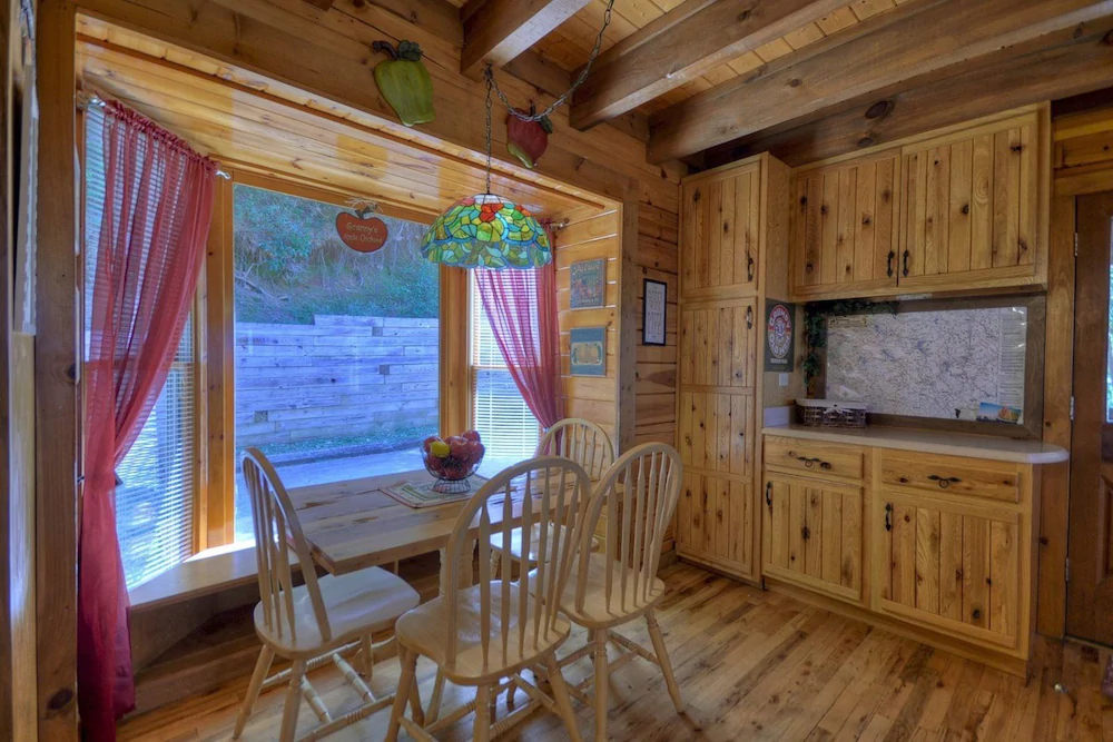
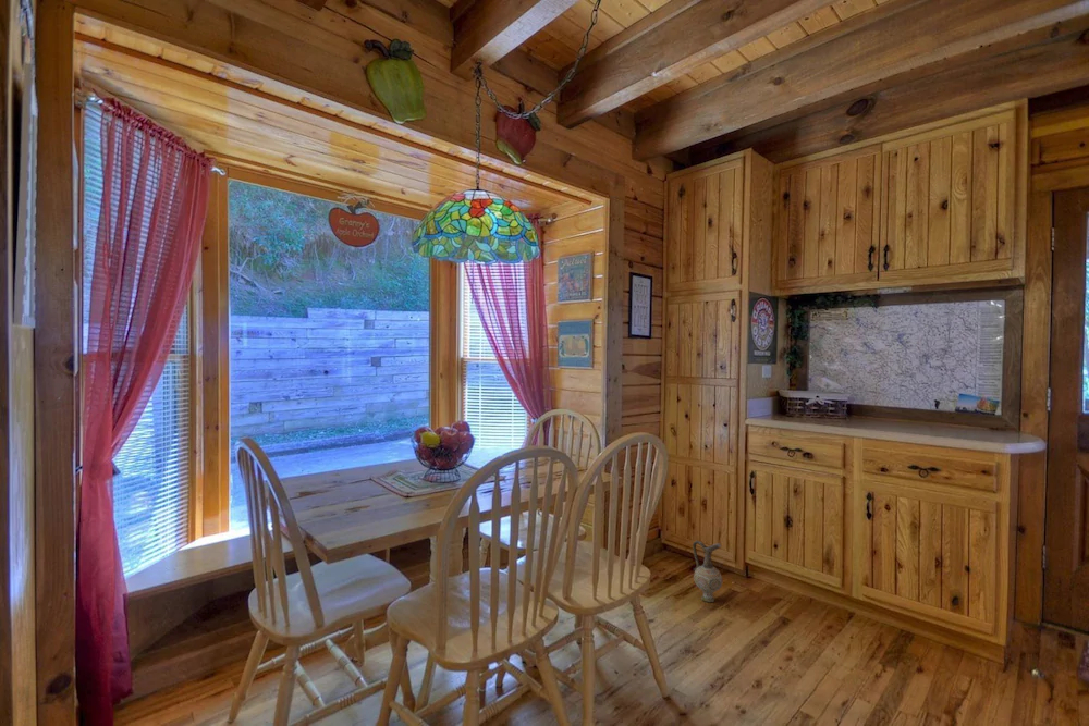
+ ceramic jug (706, 568)
